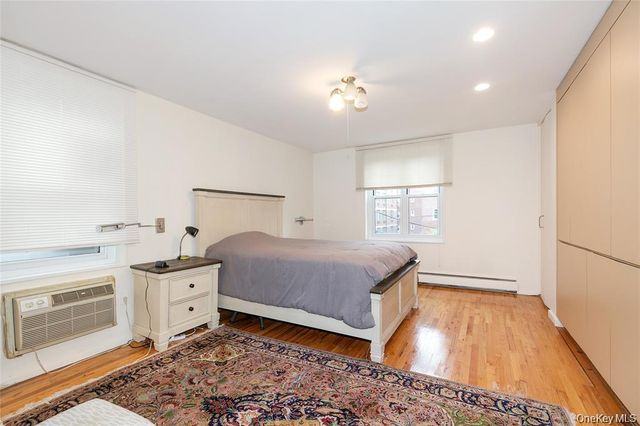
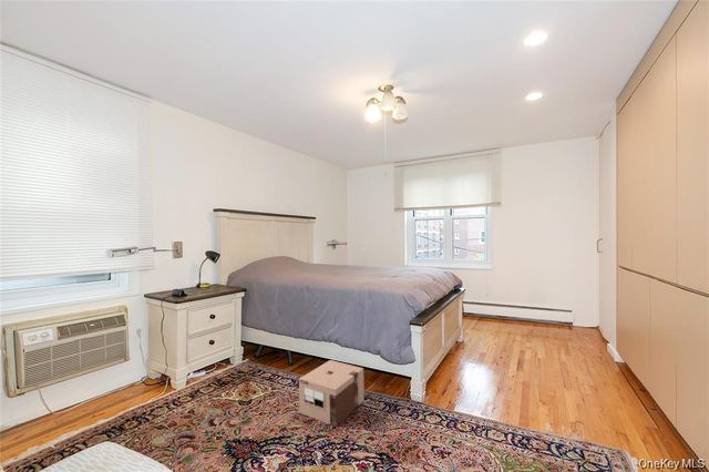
+ cardboard box (332, 390)
